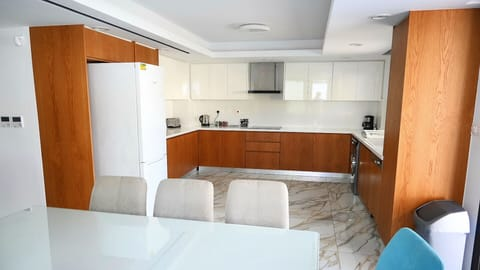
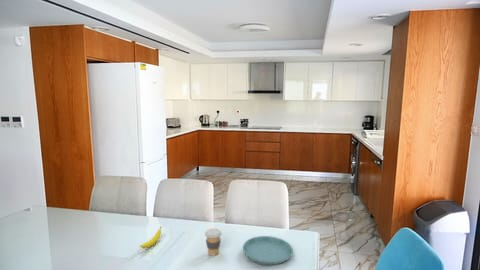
+ banana (151, 240)
+ coffee cup (213, 242)
+ saucer (267, 250)
